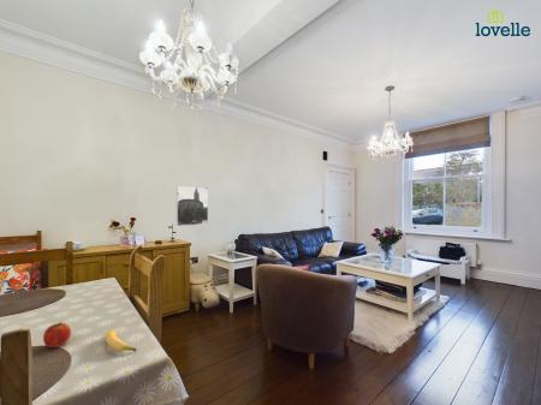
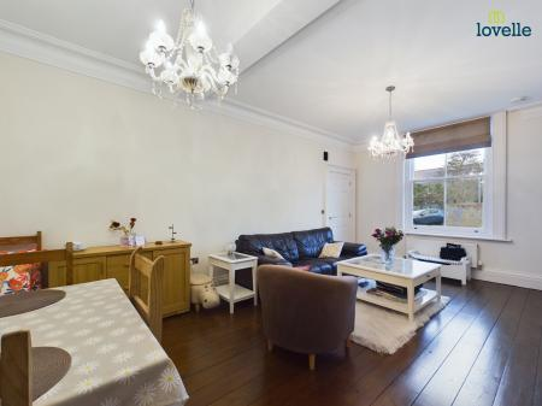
- fruit (57, 333)
- banana (118, 339)
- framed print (192, 206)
